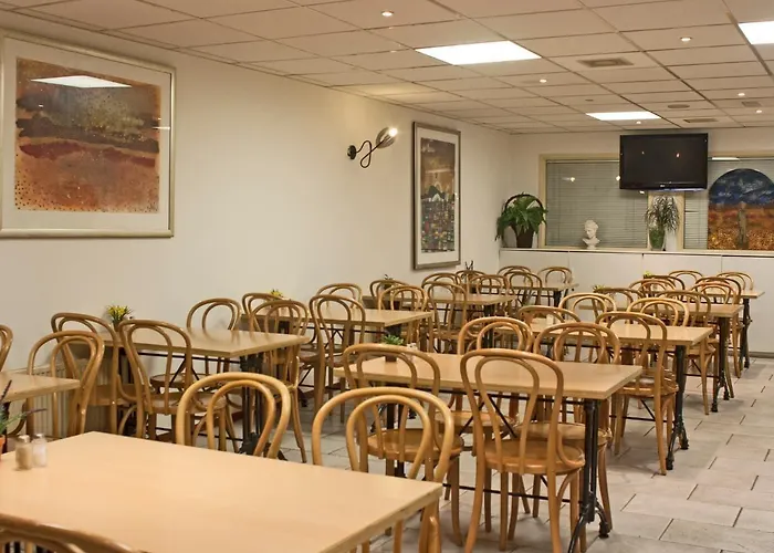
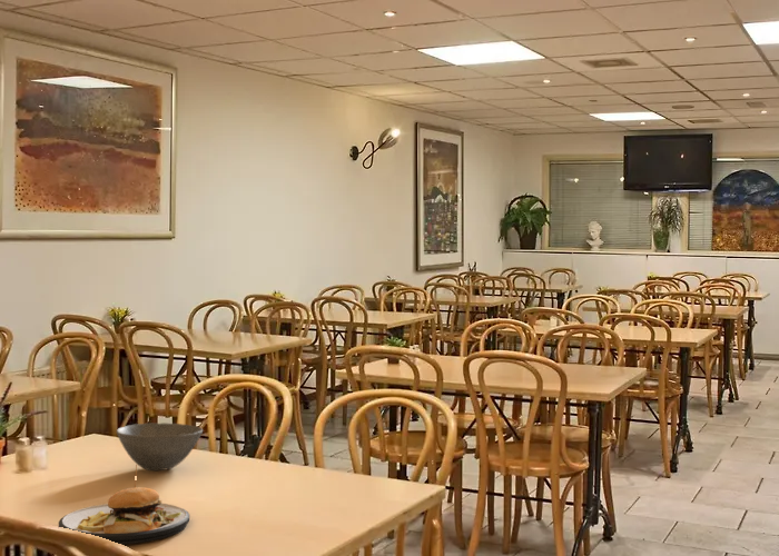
+ plate (125, 494)
+ bowl (159, 448)
